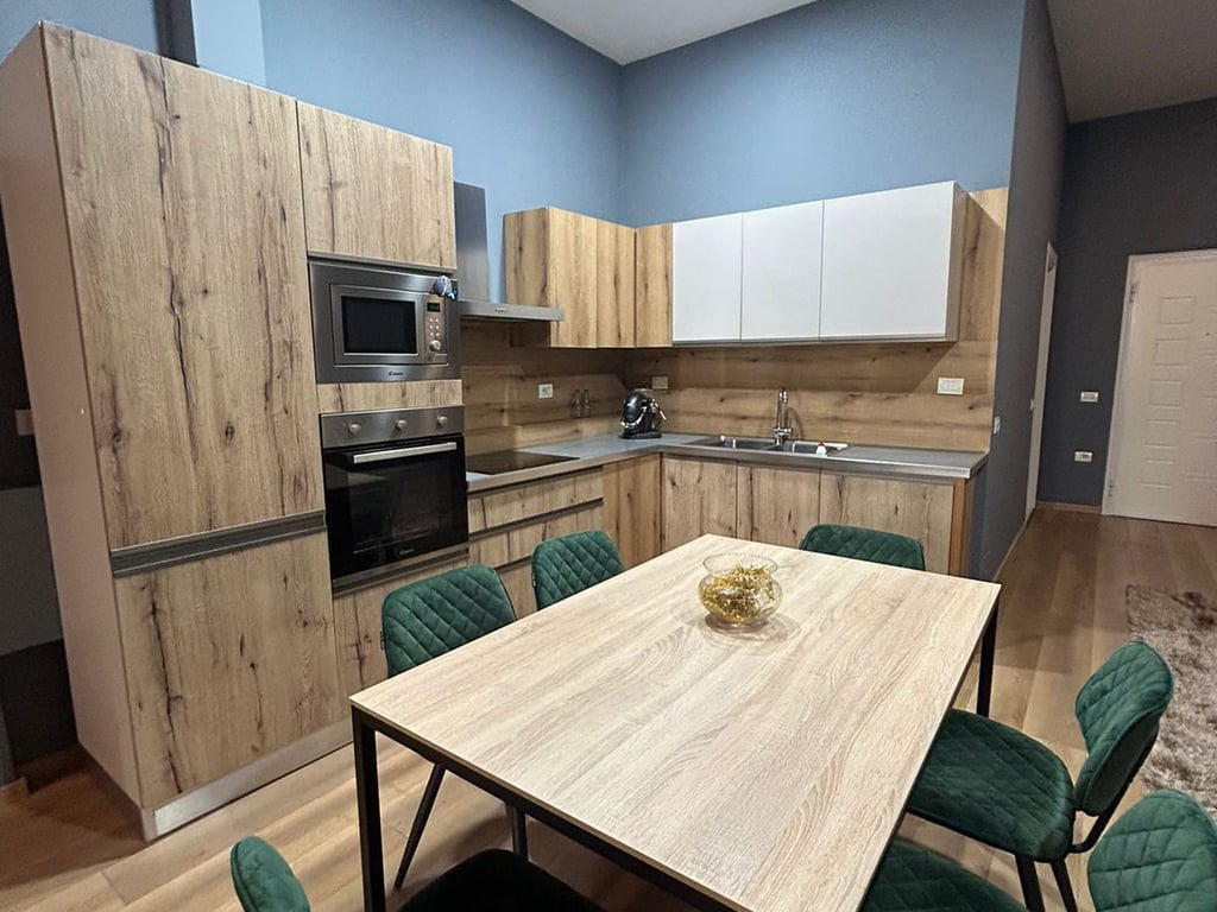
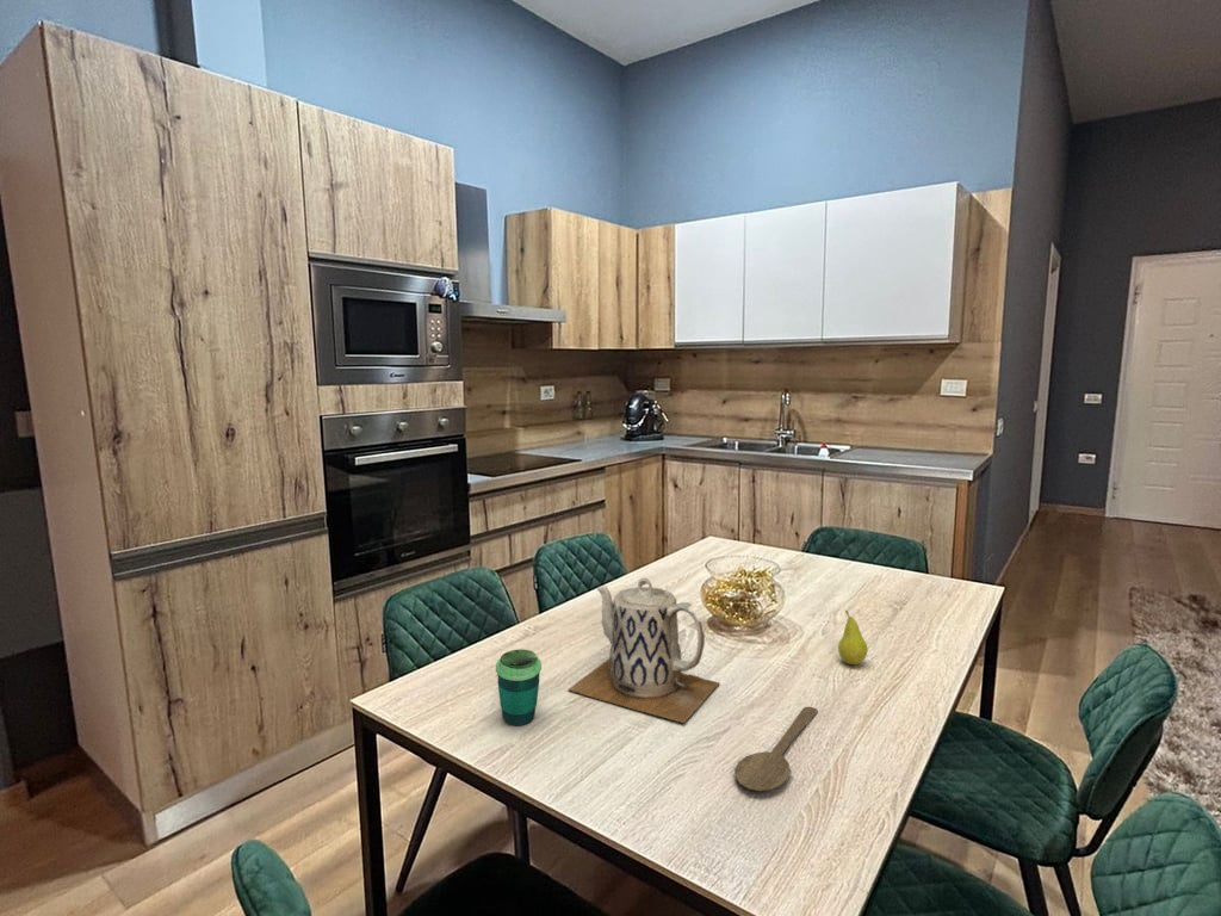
+ wooden spoon (783, 743)
+ cup (519, 688)
+ teapot (644, 633)
+ fruit (853, 636)
